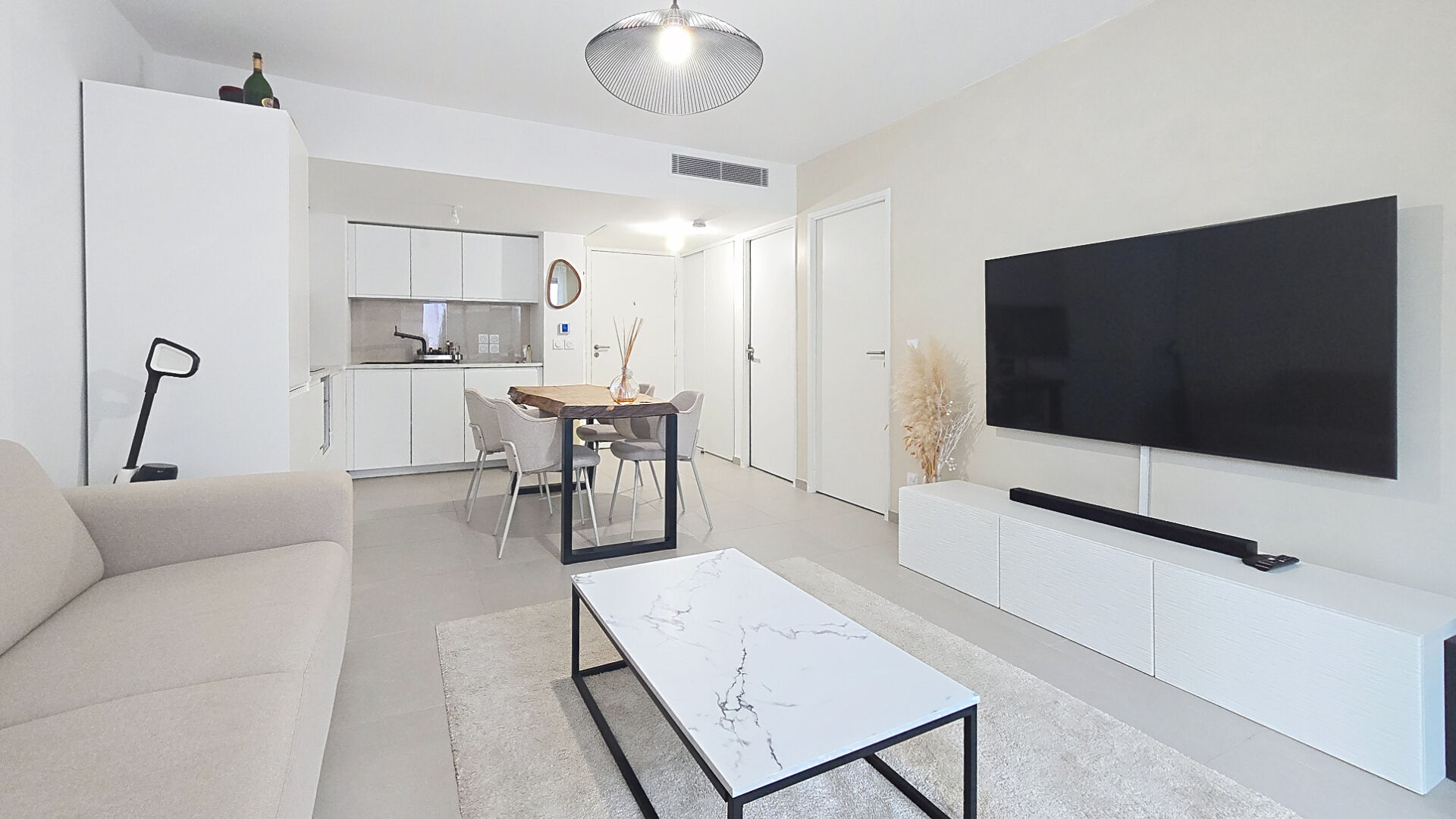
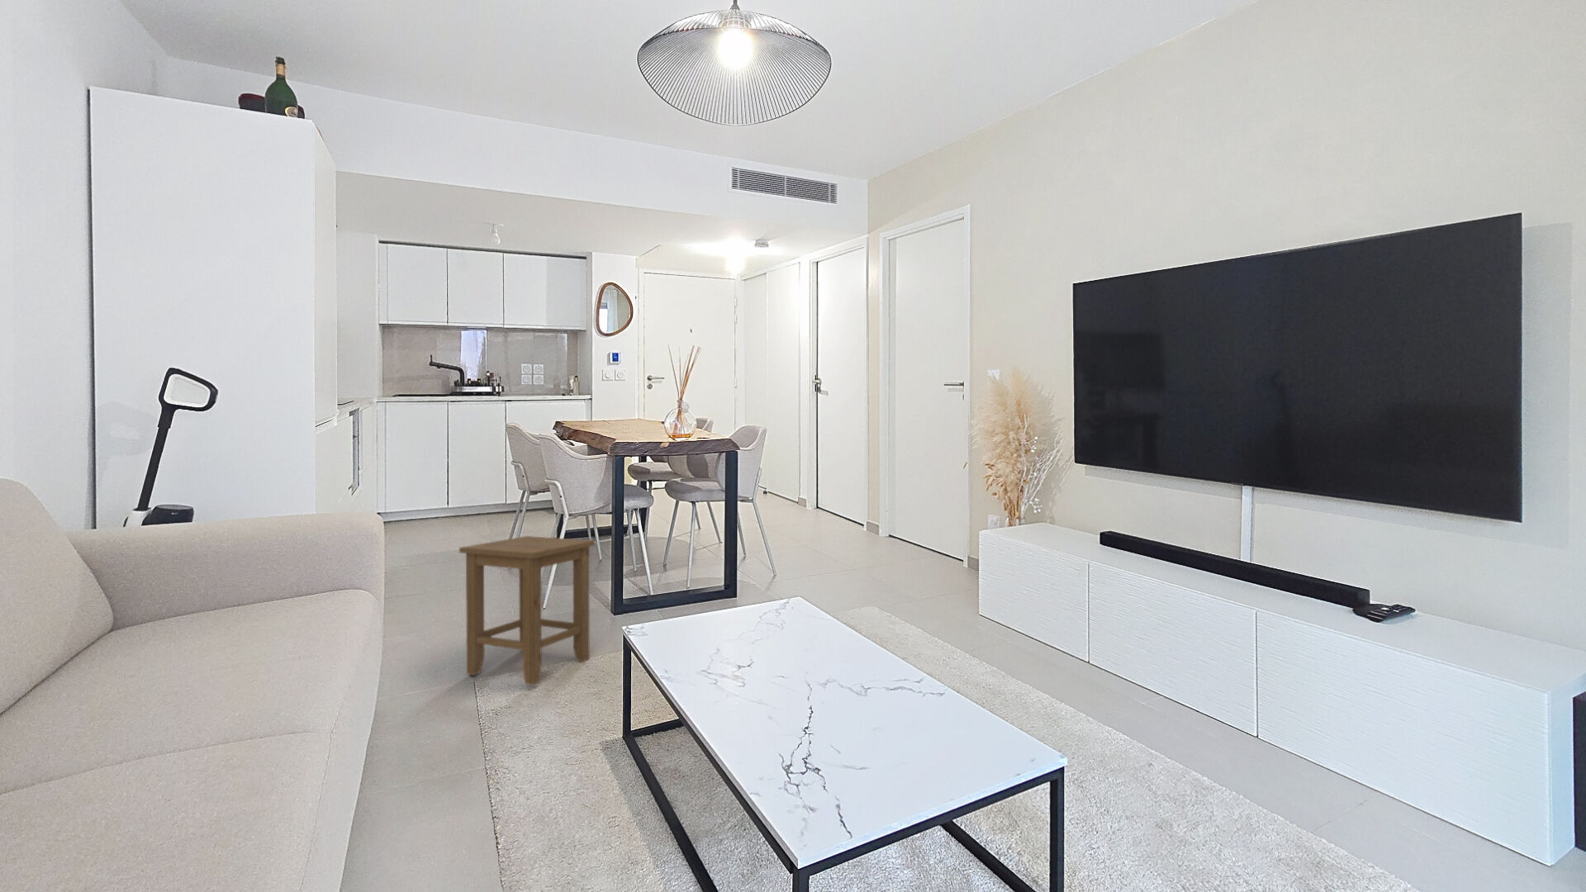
+ stool (529, 606)
